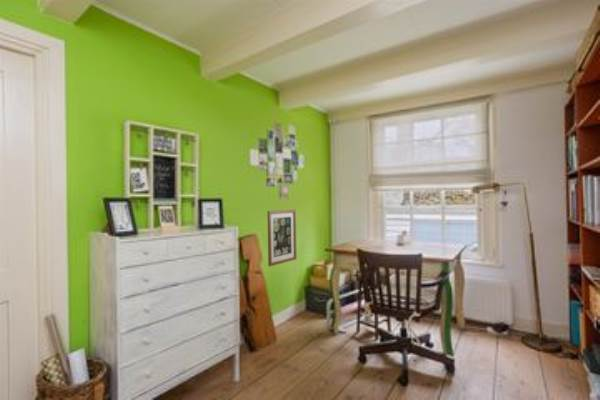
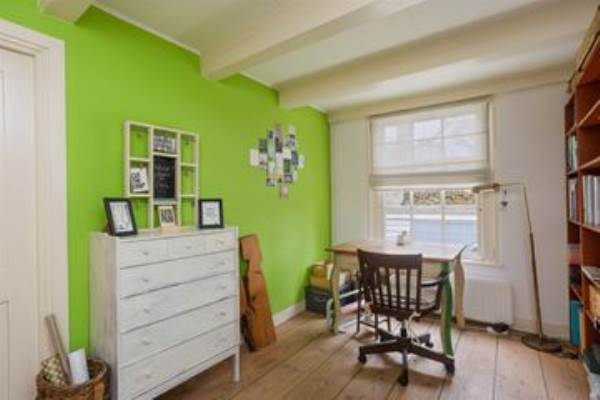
- wall art (282, 236)
